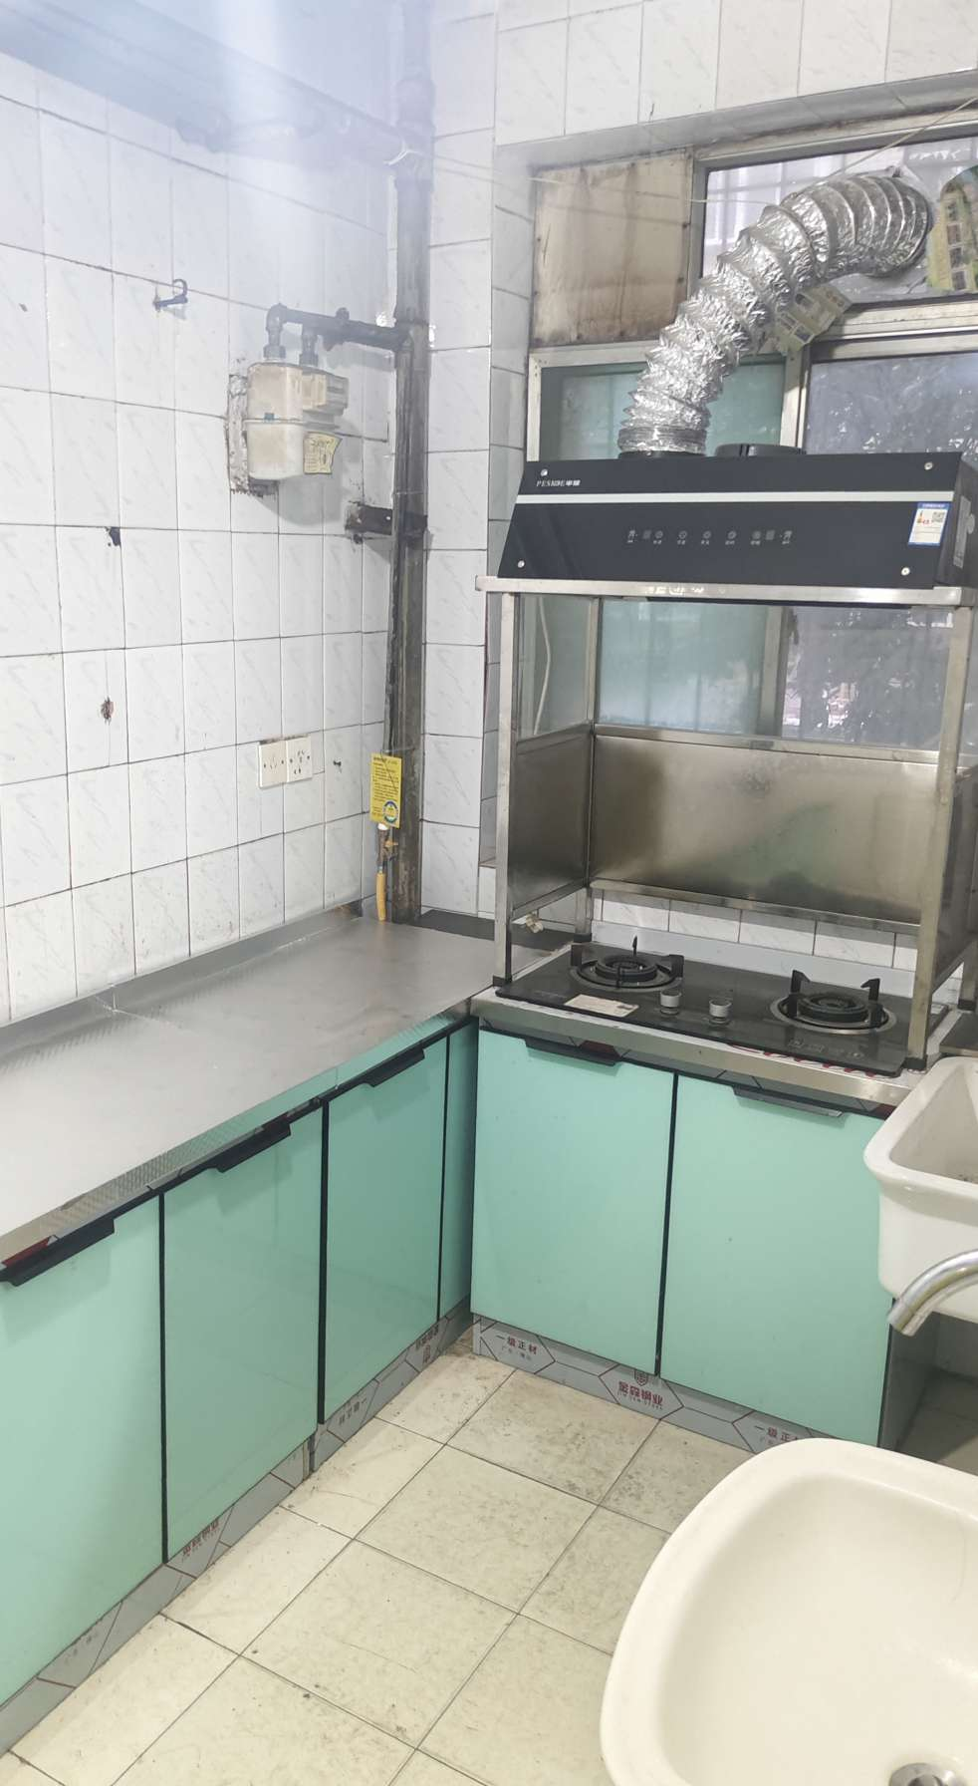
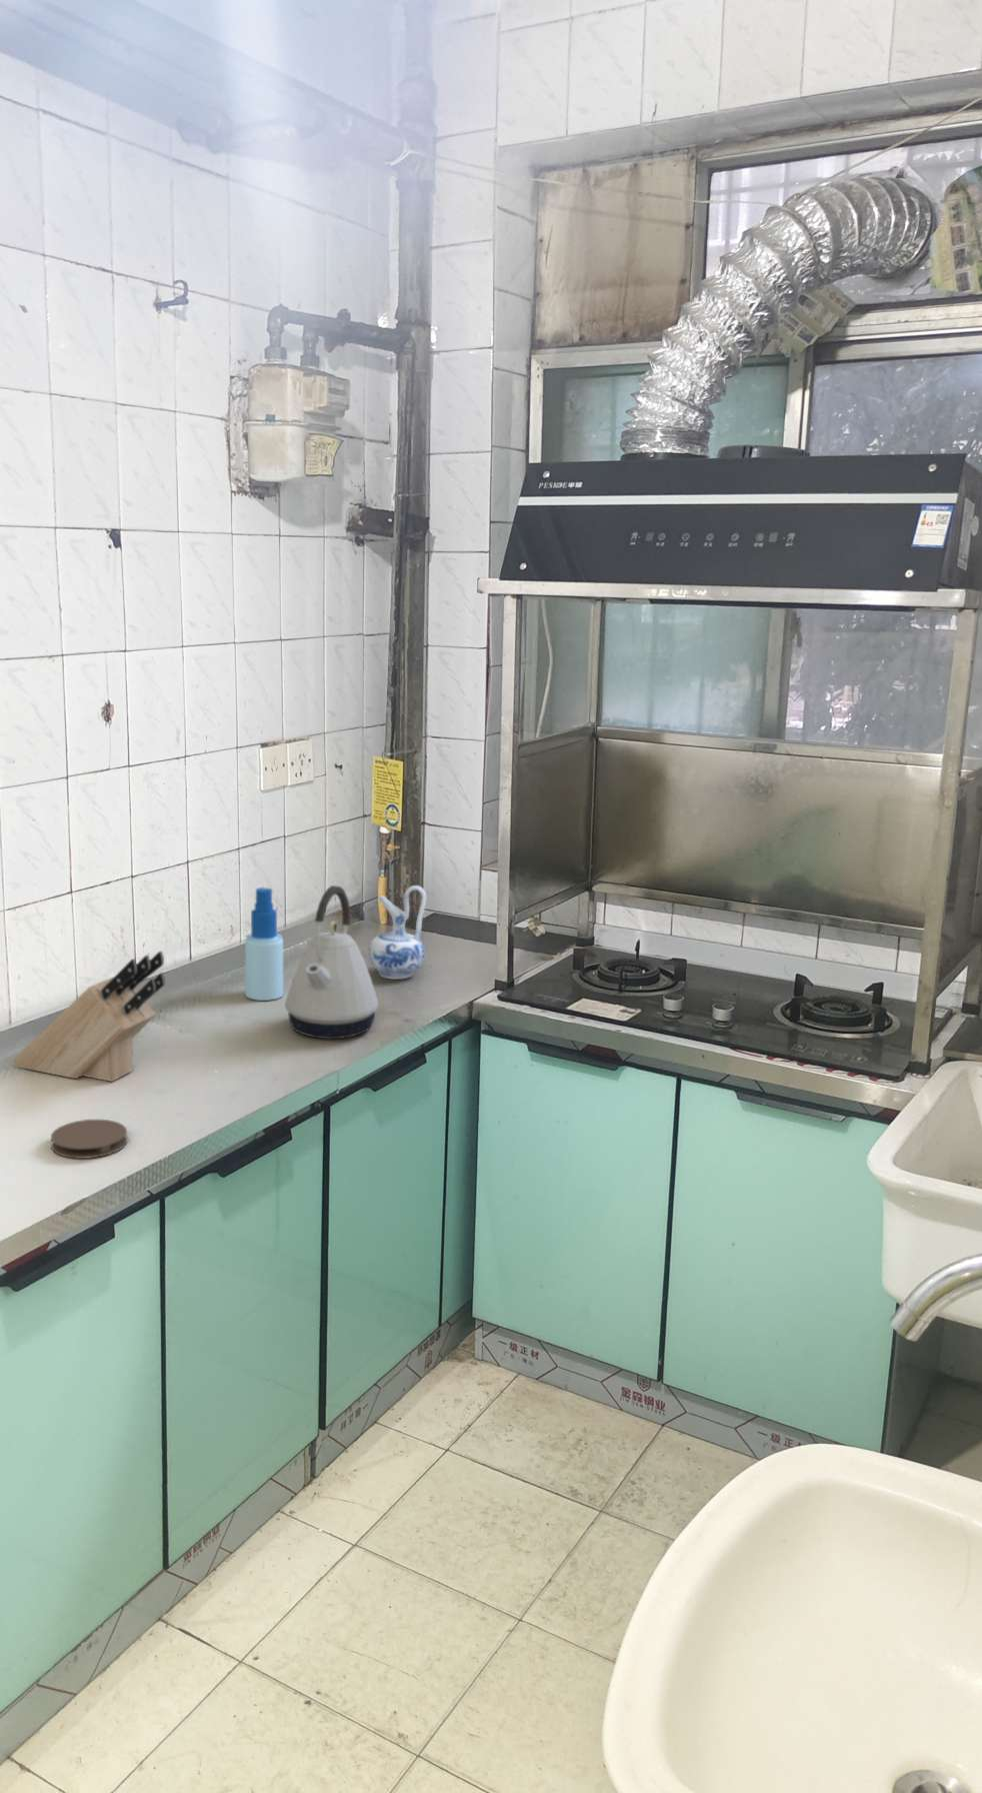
+ kettle (331, 958)
+ coaster (89, 1137)
+ spray bottle (264, 941)
+ knife block (92, 1009)
+ ceramic pitcher (397, 929)
